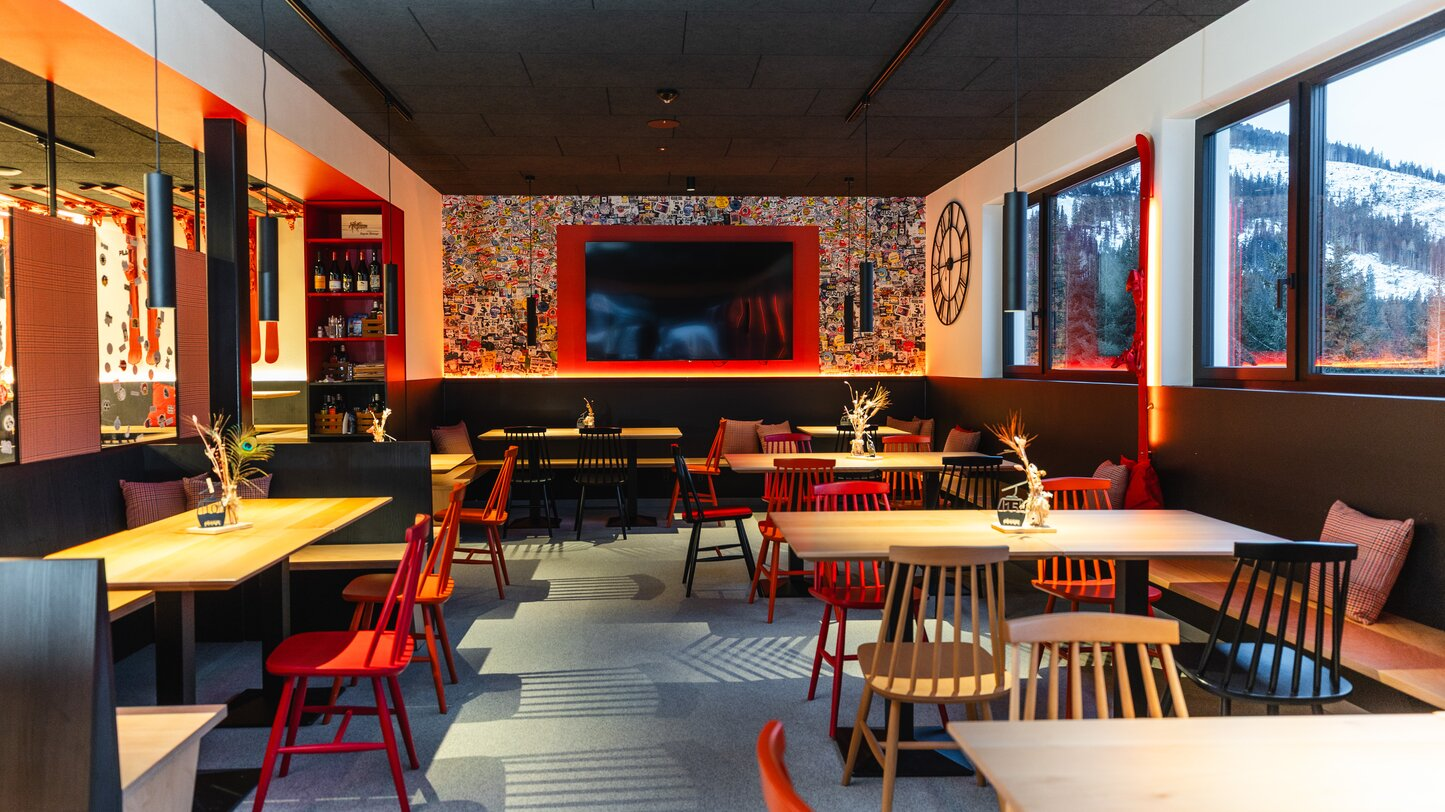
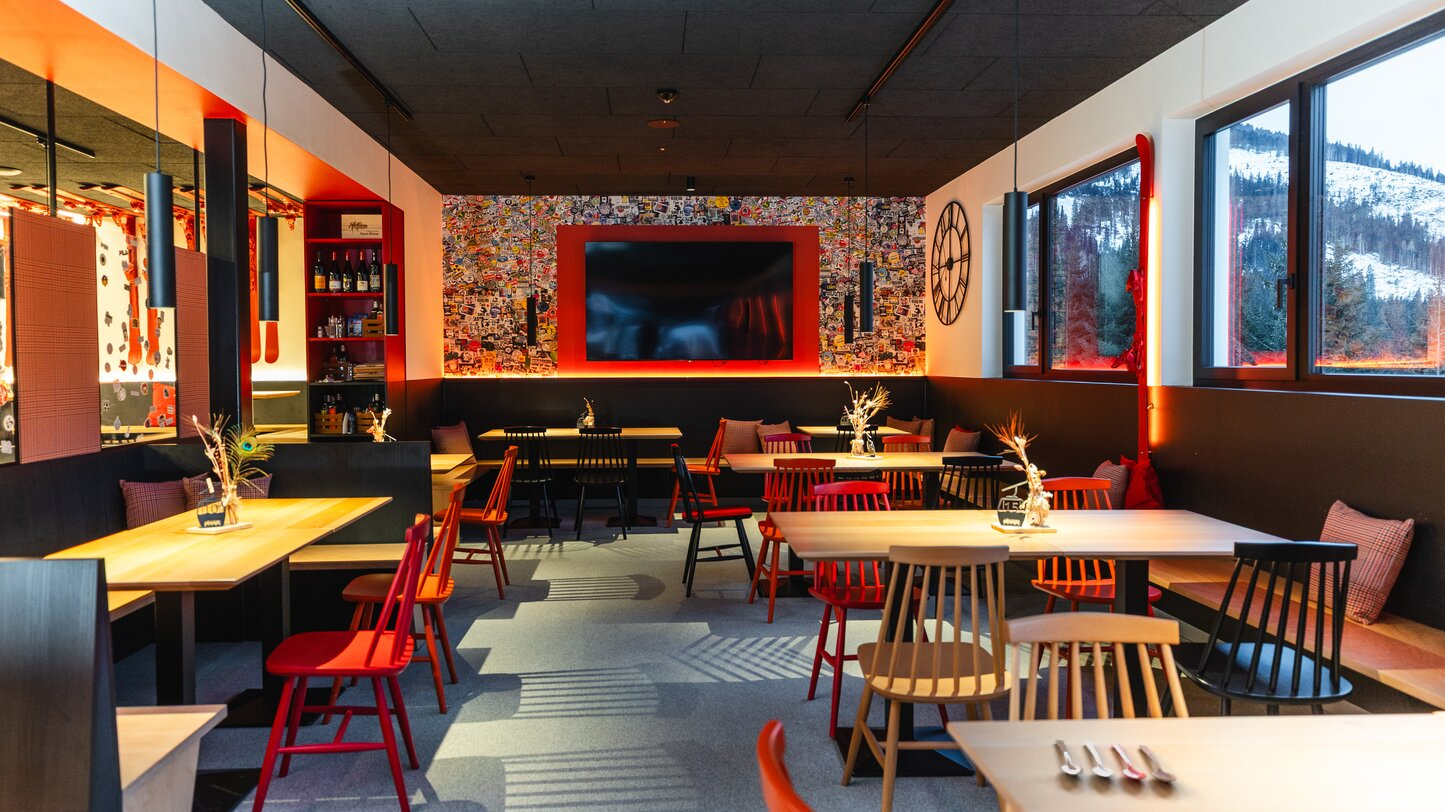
+ cooking utensil (1101, 762)
